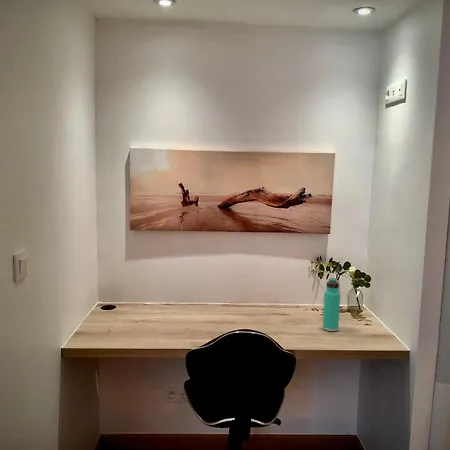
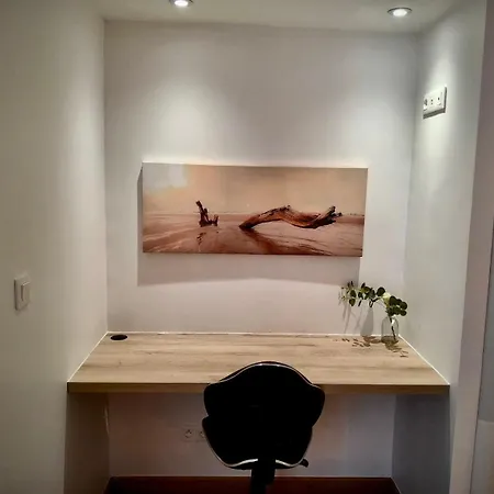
- thermos bottle (331, 303)
